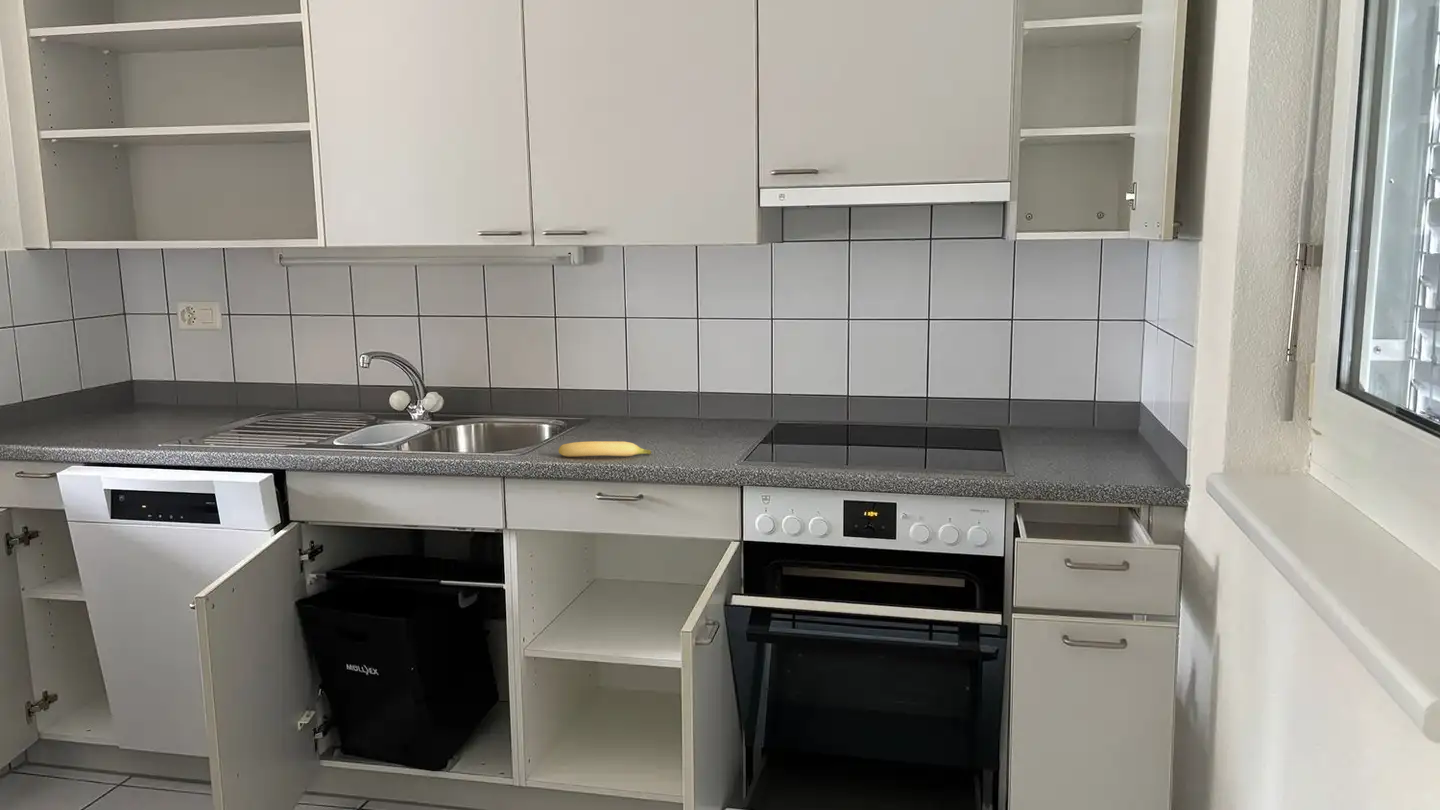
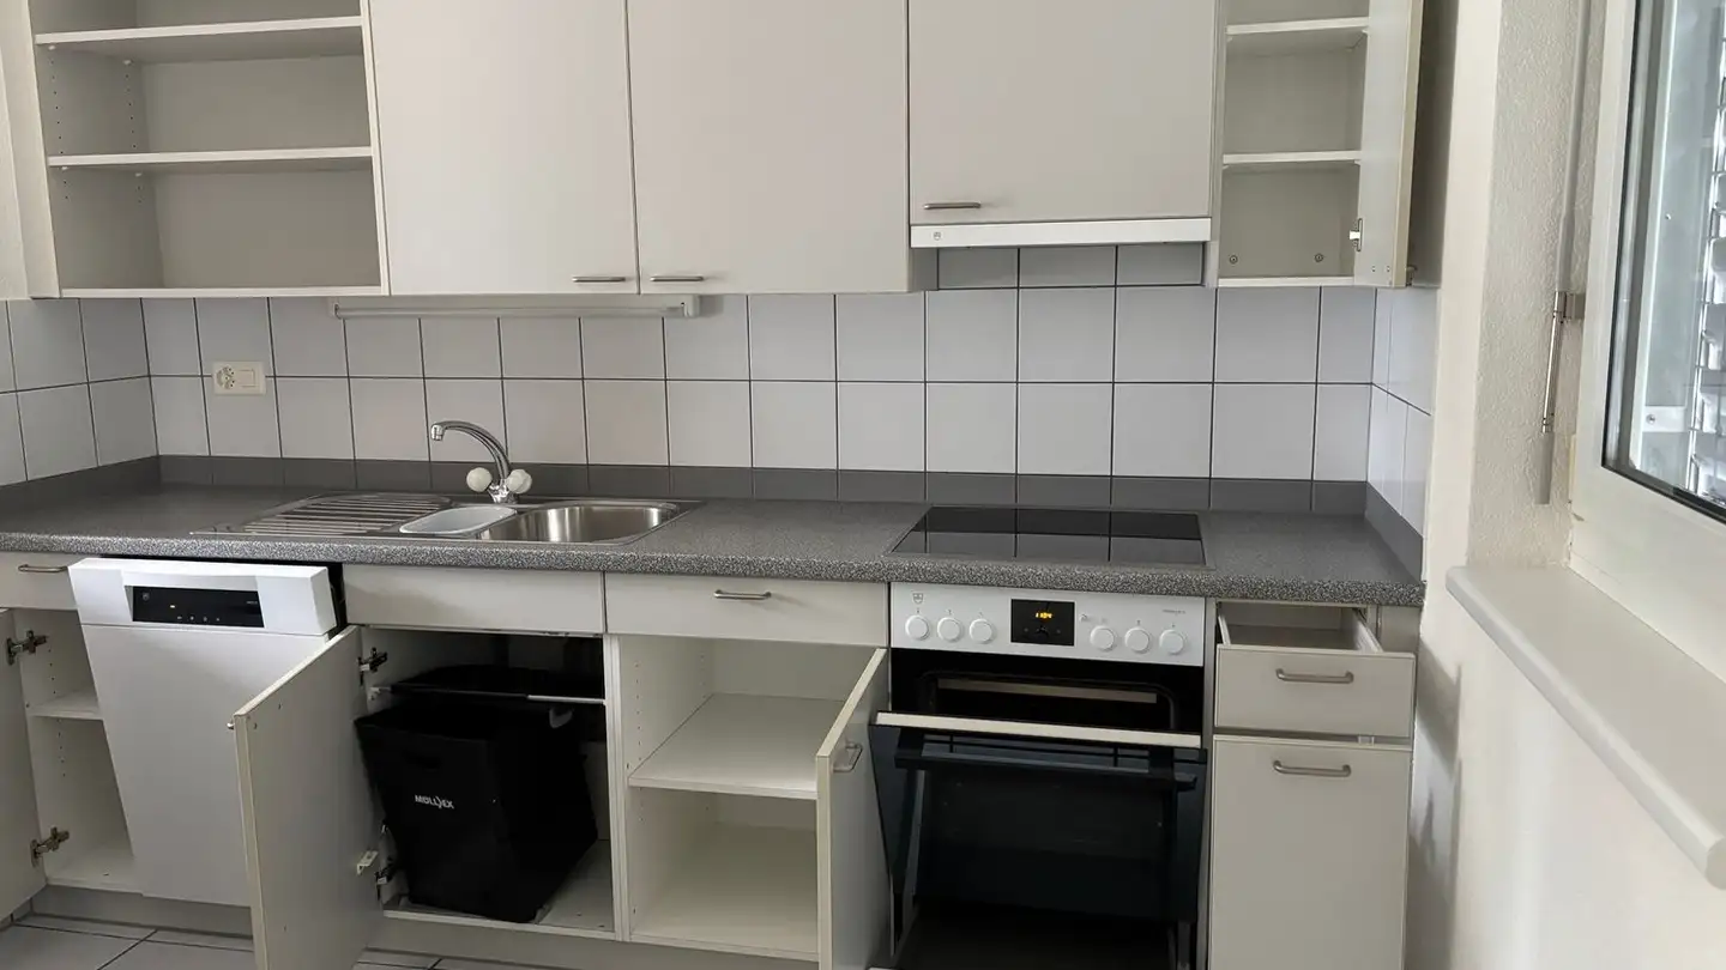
- banana (602, 447)
